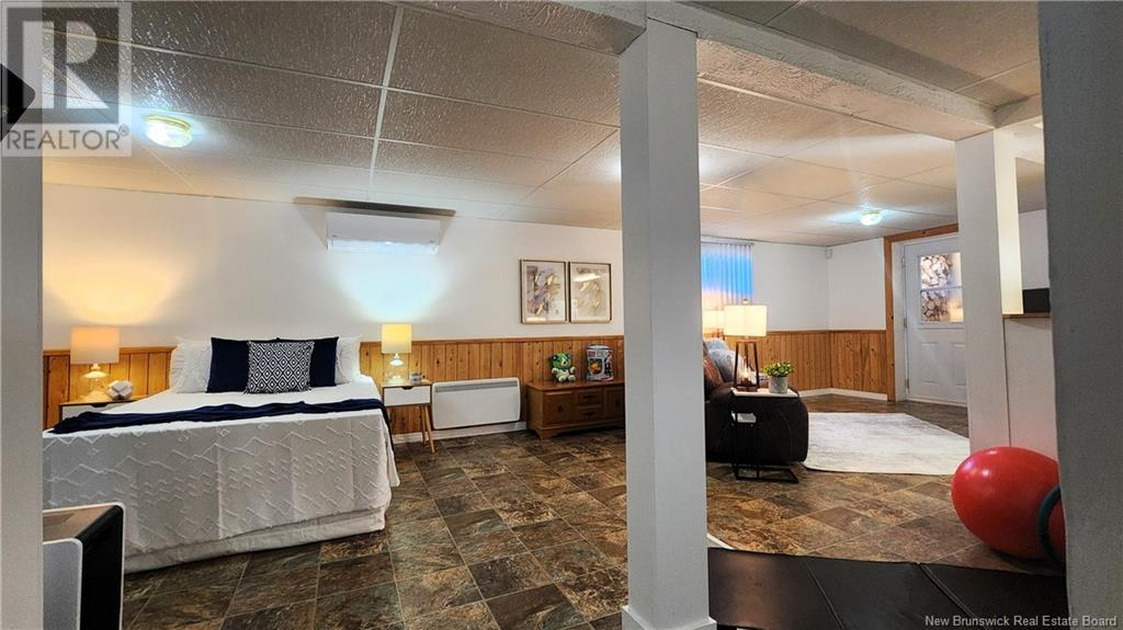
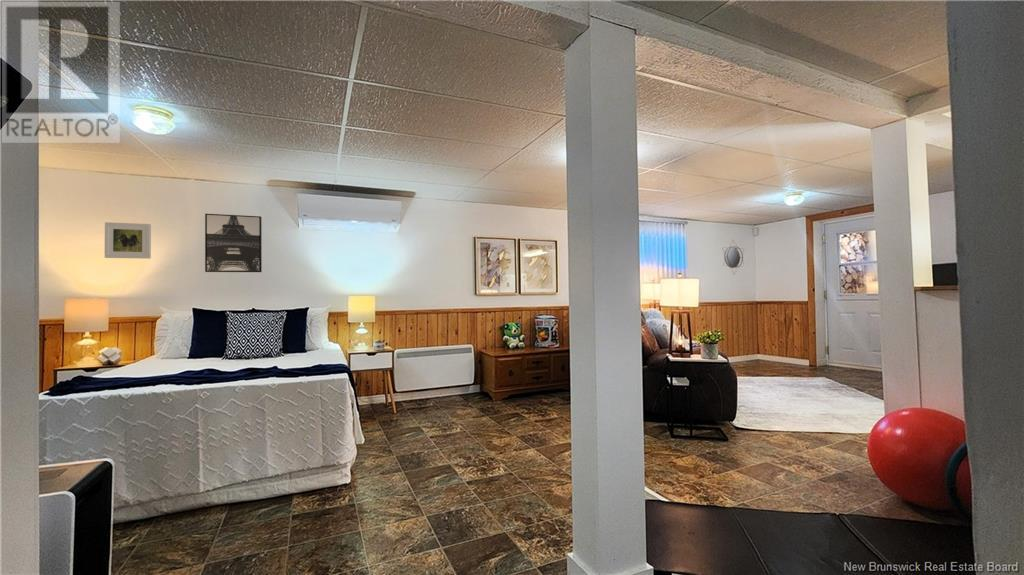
+ home mirror (733, 257)
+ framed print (128, 240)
+ wall art (234, 243)
